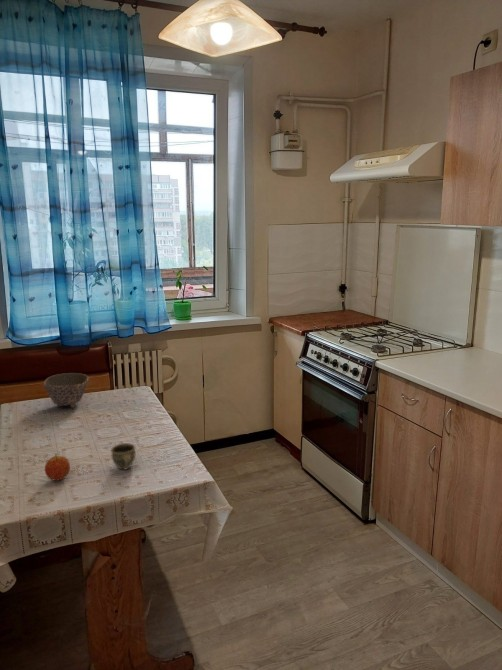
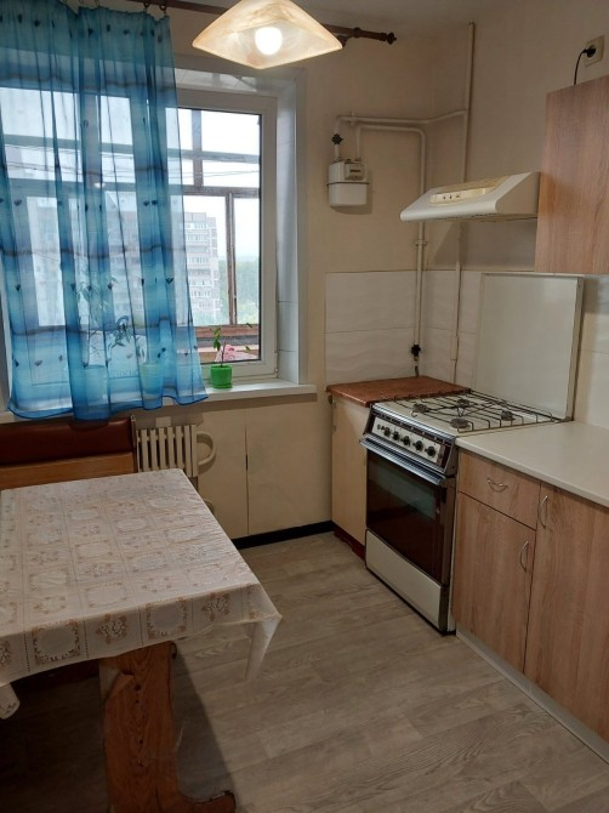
- fruit (57, 466)
- bowl (66, 392)
- cup (123, 459)
